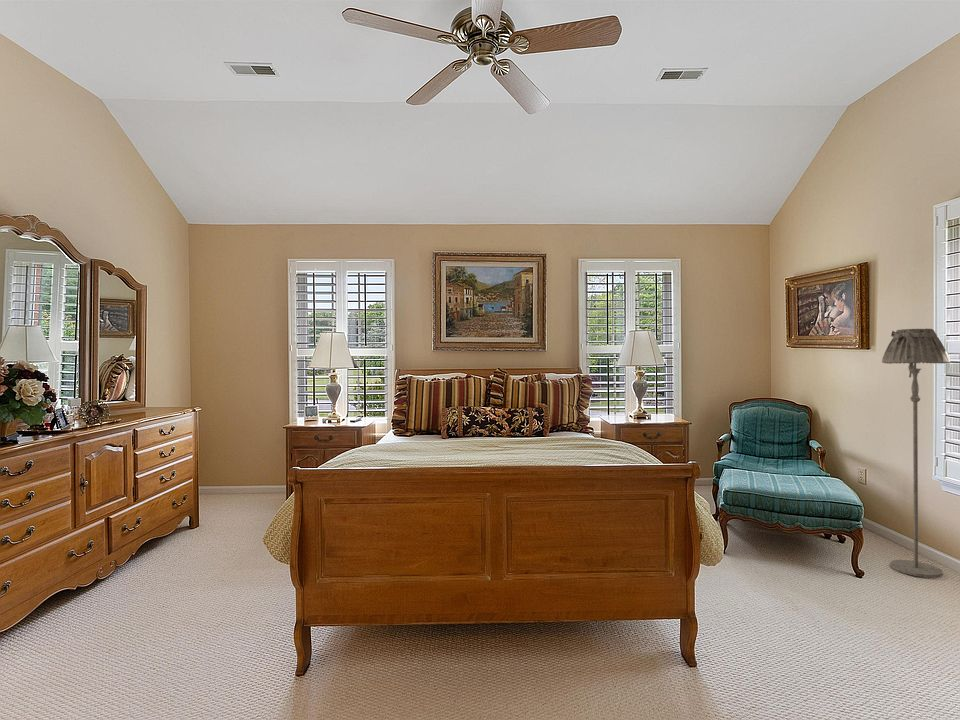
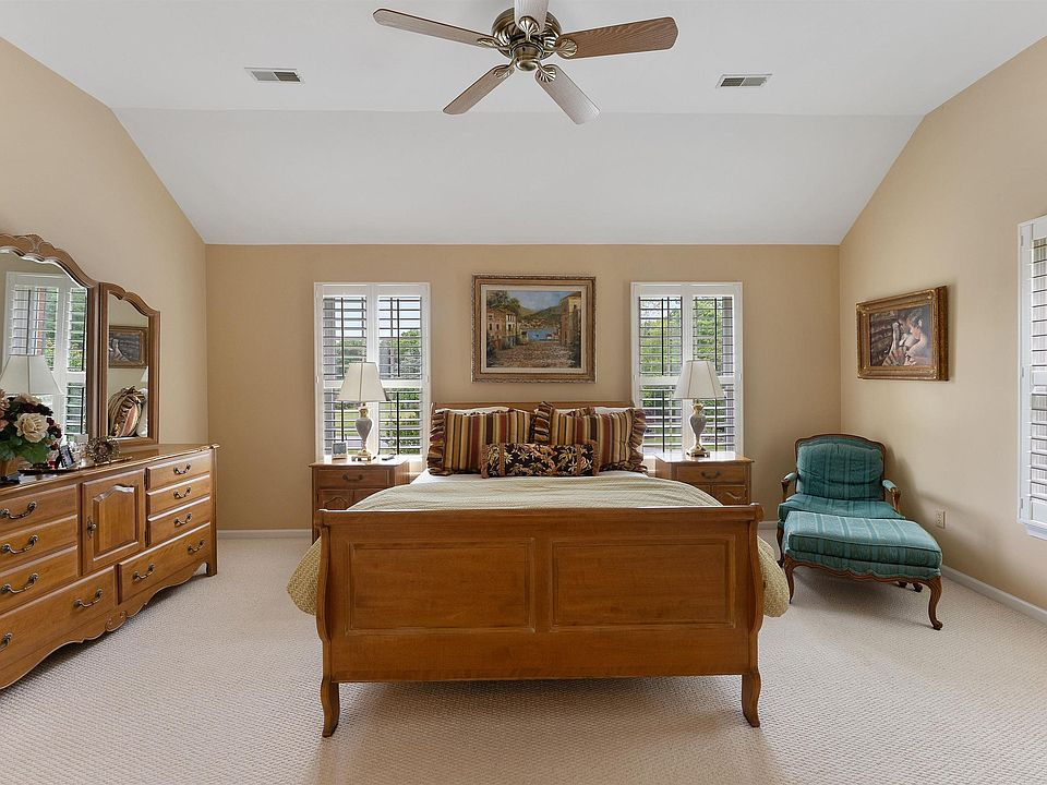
- floor lamp (915, 449)
